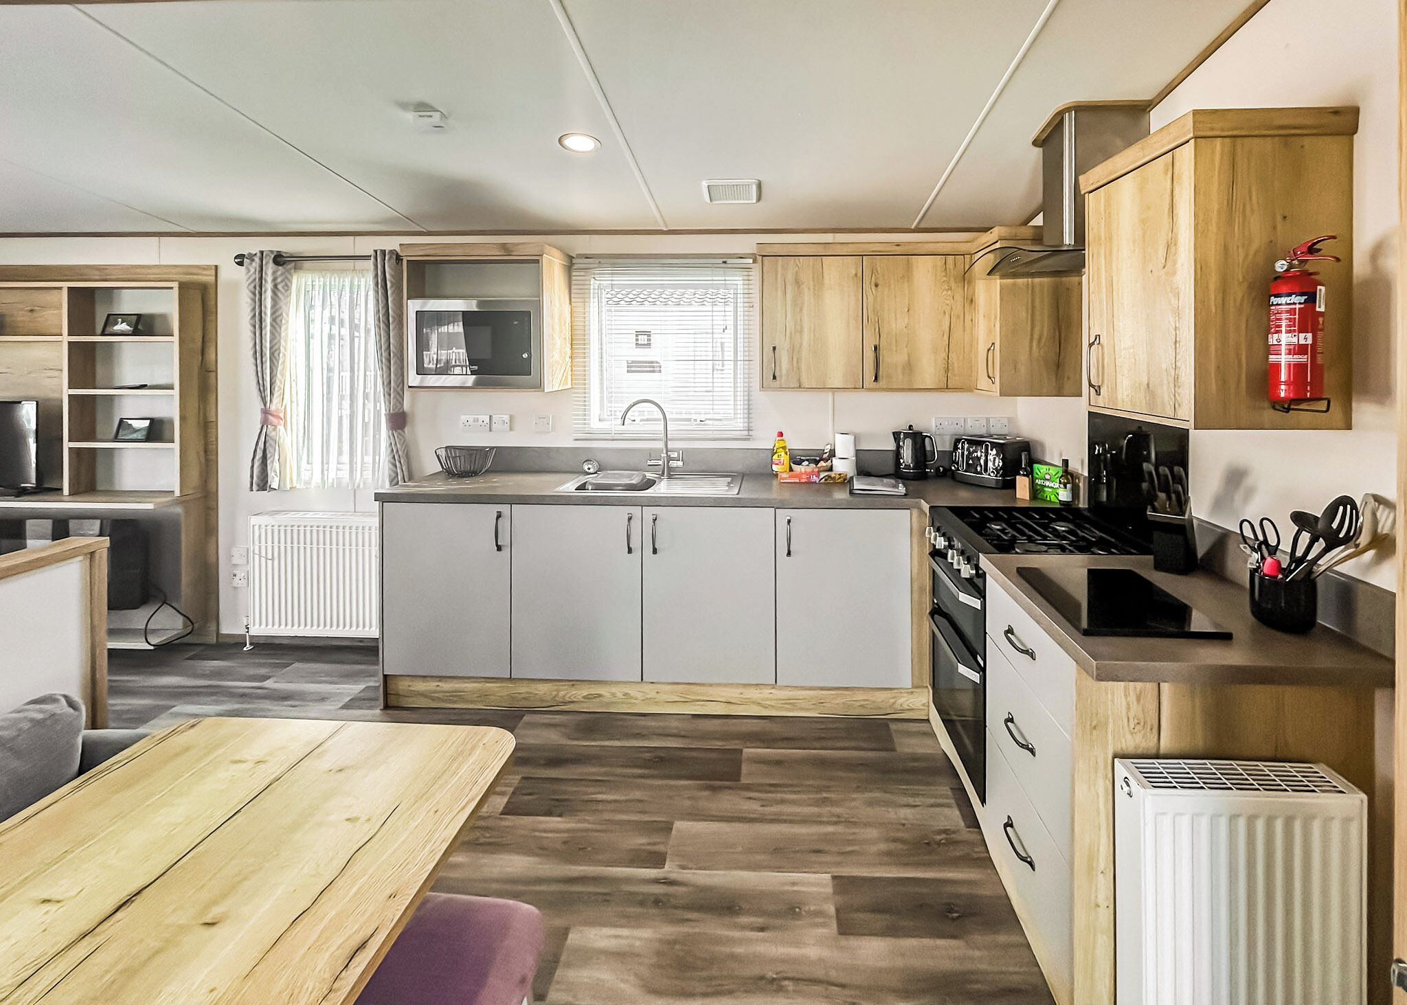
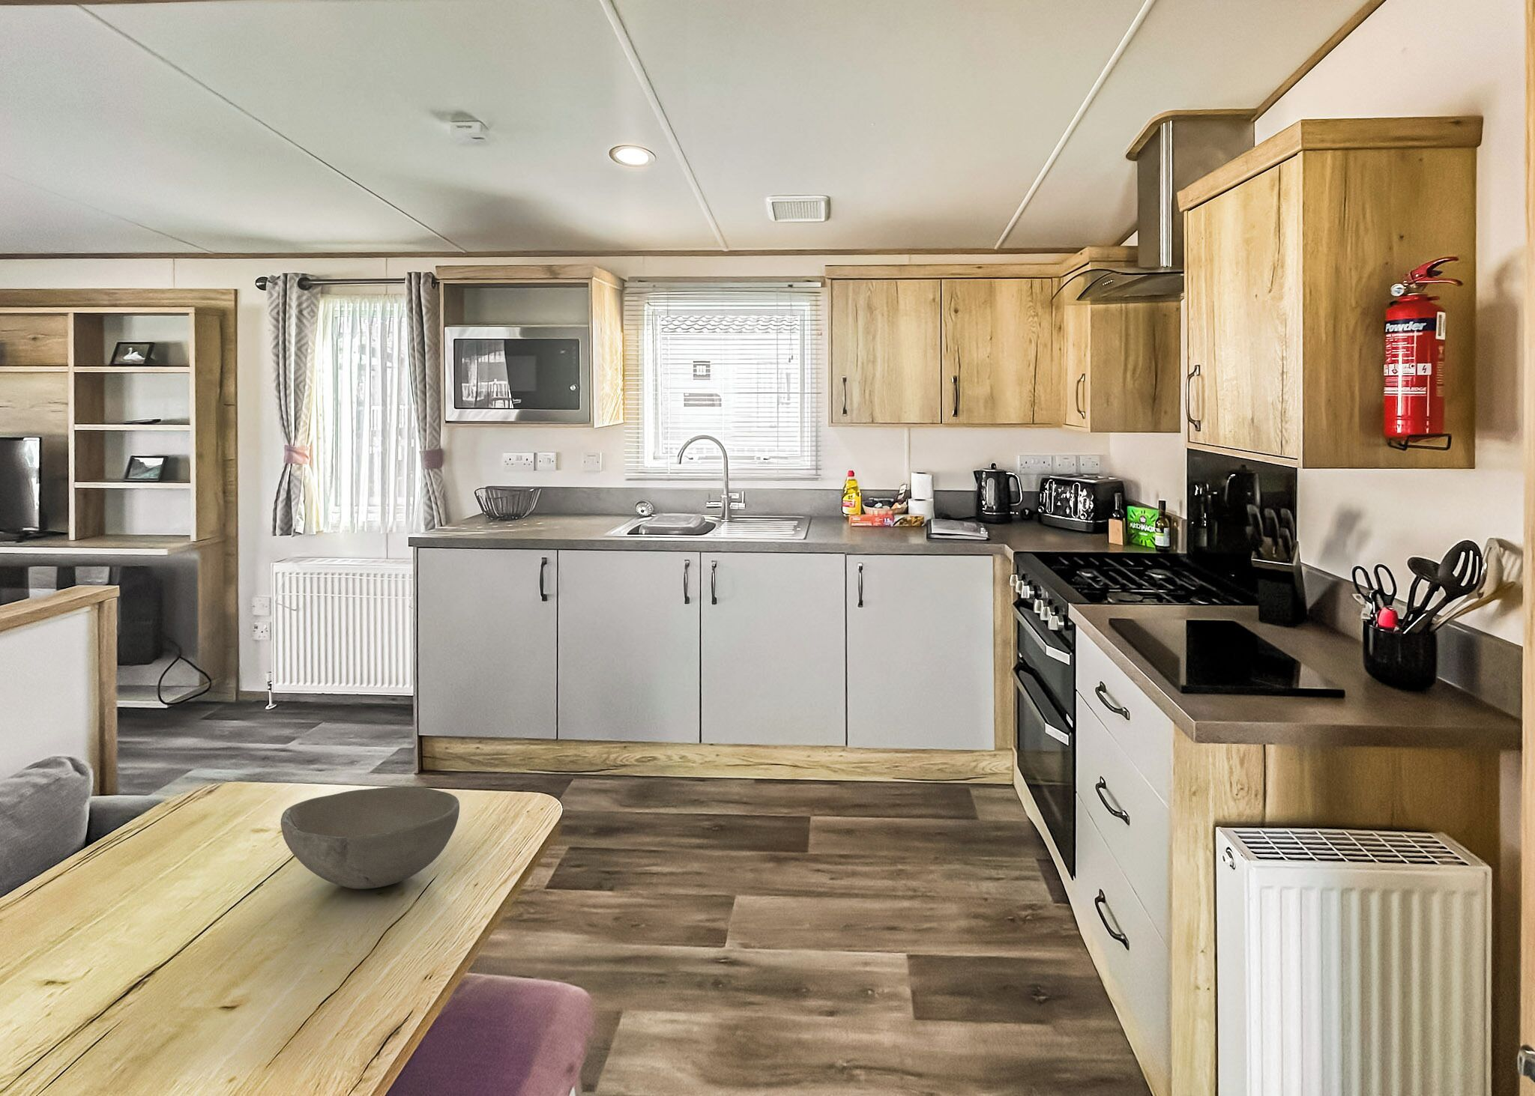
+ bowl (374, 843)
